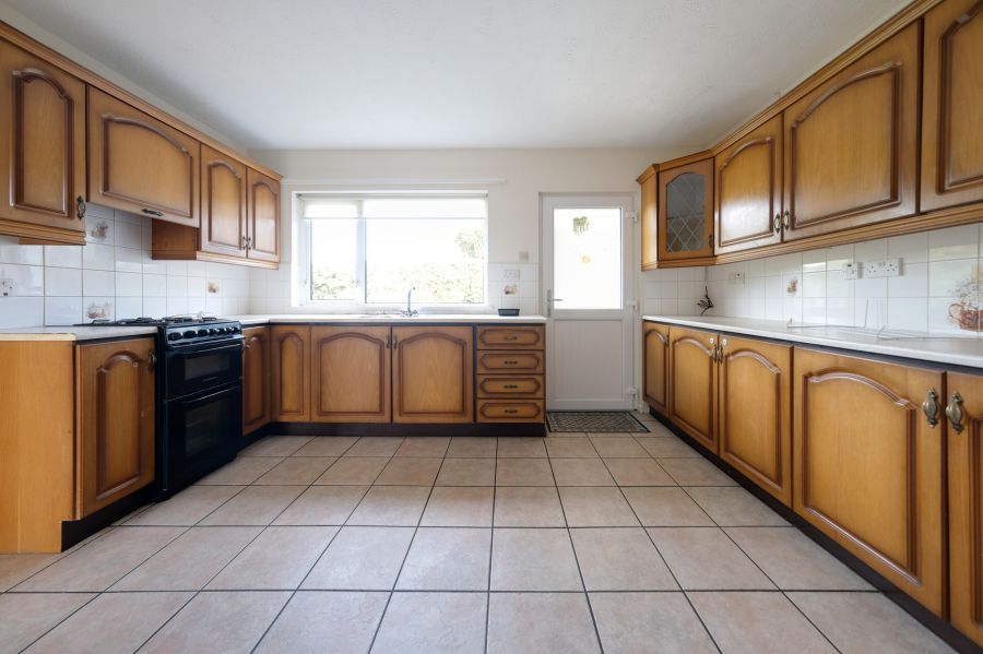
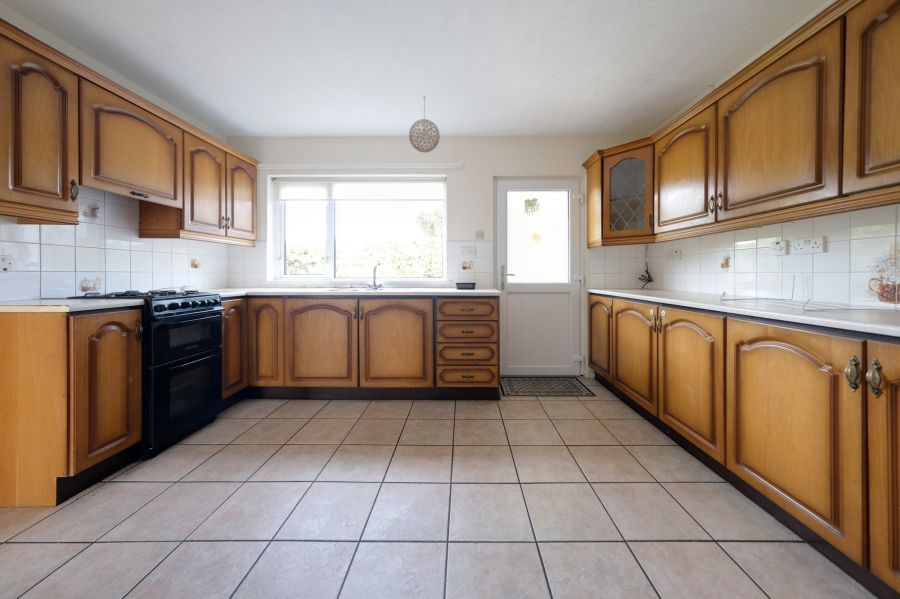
+ pendant light (424, 124)
